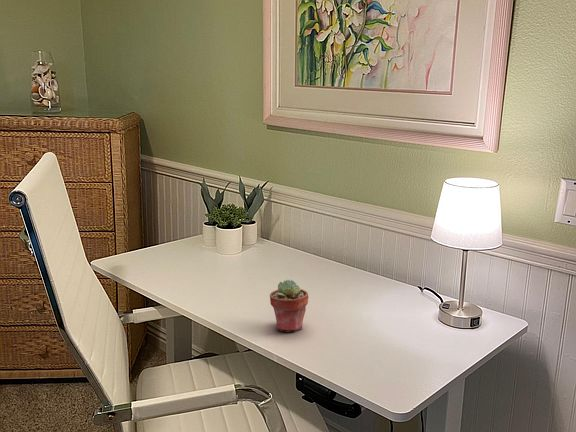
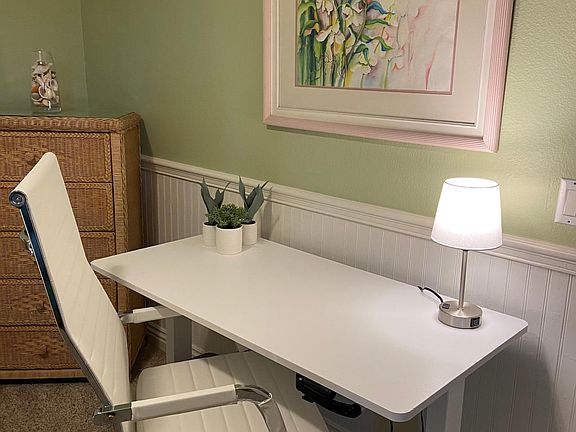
- potted succulent (289, 303)
